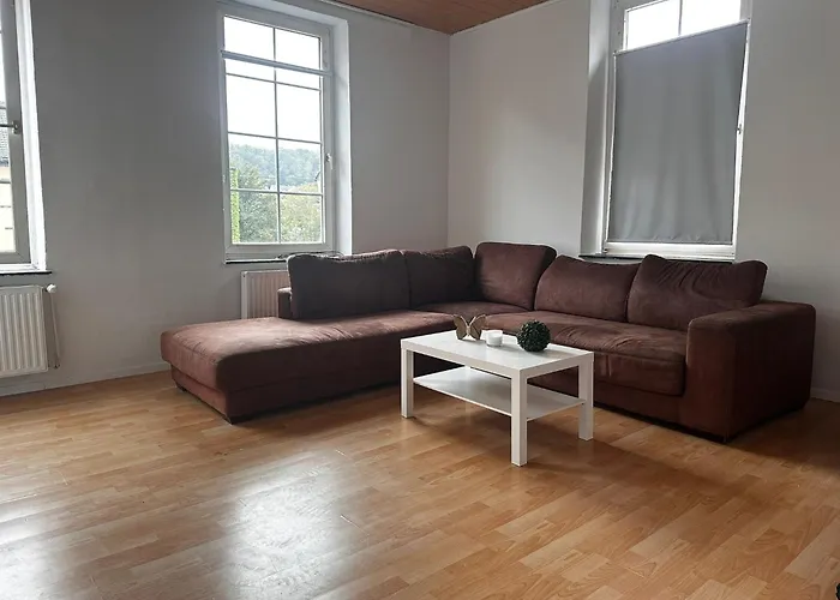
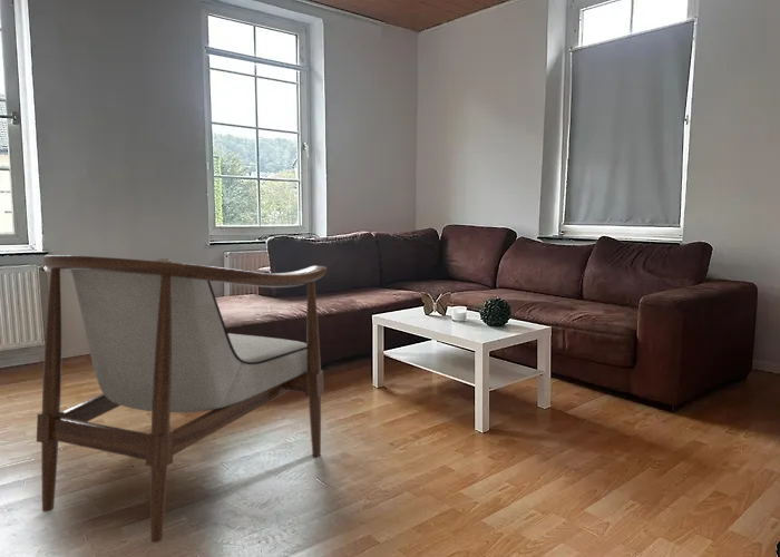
+ armchair (178, 363)
